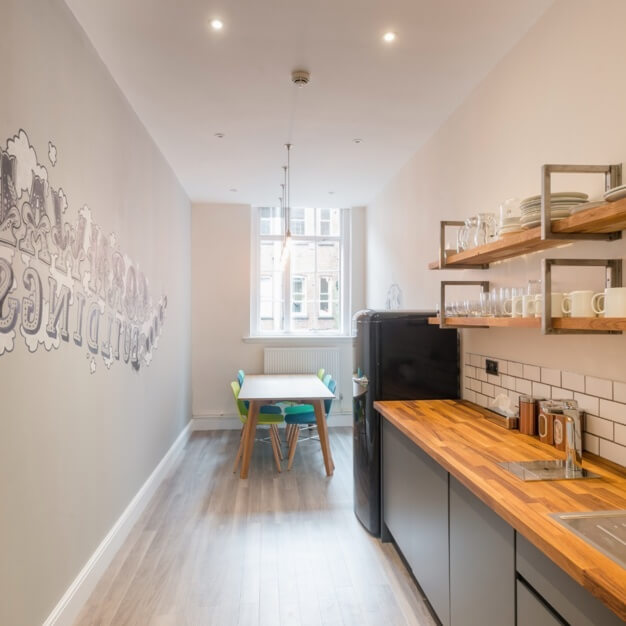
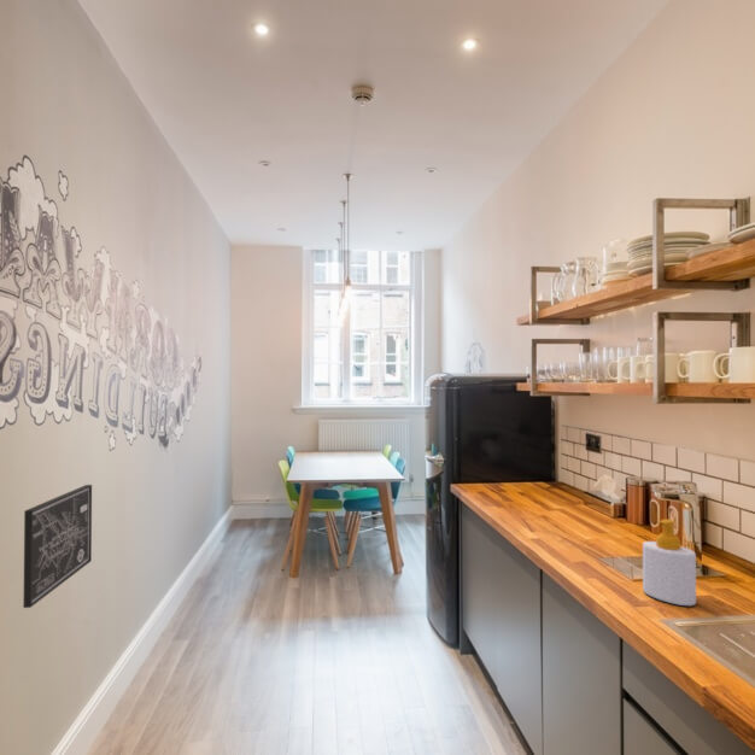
+ wall art (62, 538)
+ soap bottle (668, 558)
